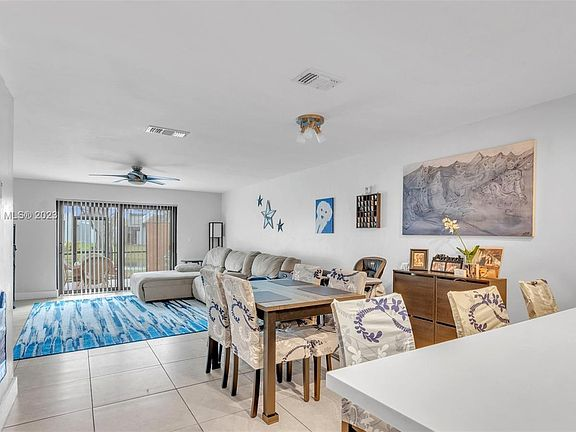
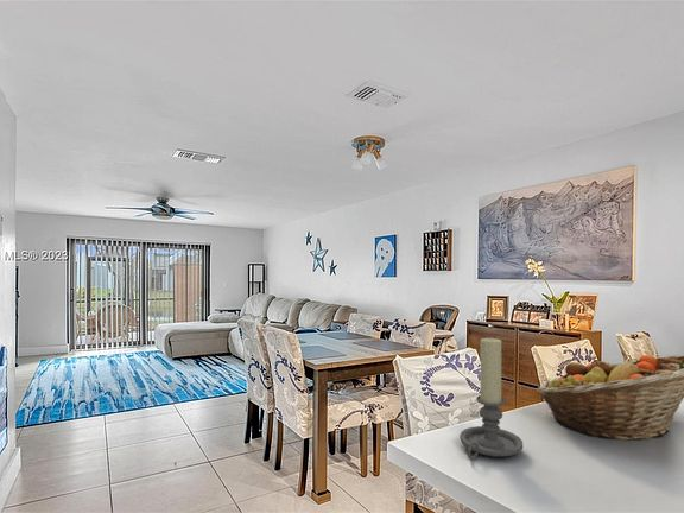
+ candle holder (487, 393)
+ fruit basket (616, 387)
